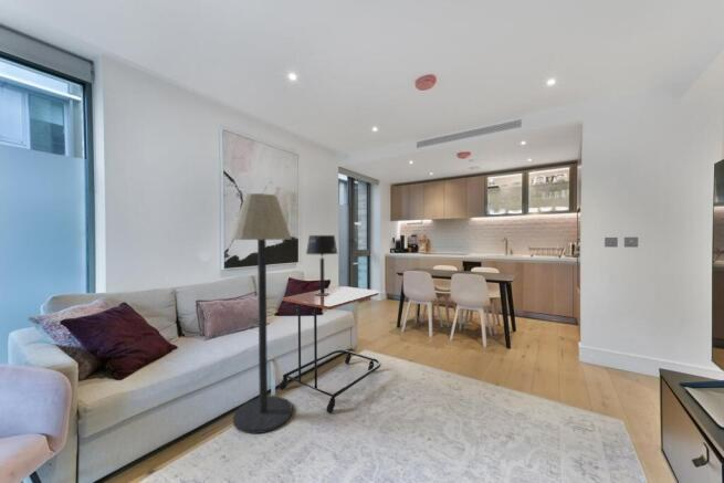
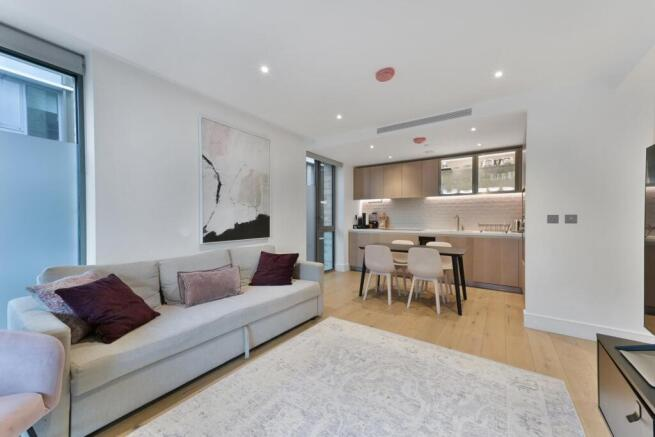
- floor lamp (262, 305)
- side table (335, 350)
- table lamp (322, 264)
